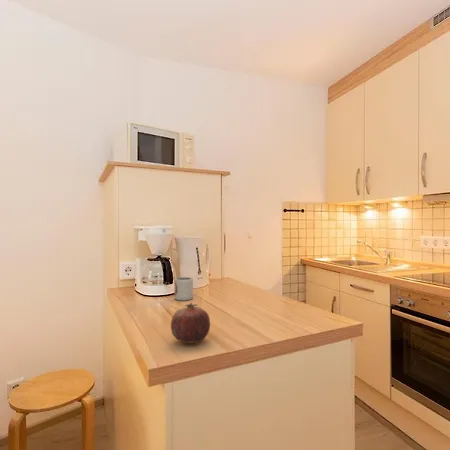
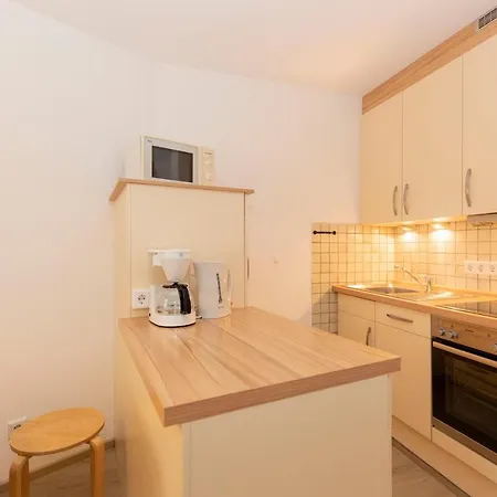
- fruit (190, 322)
- cup (183, 287)
